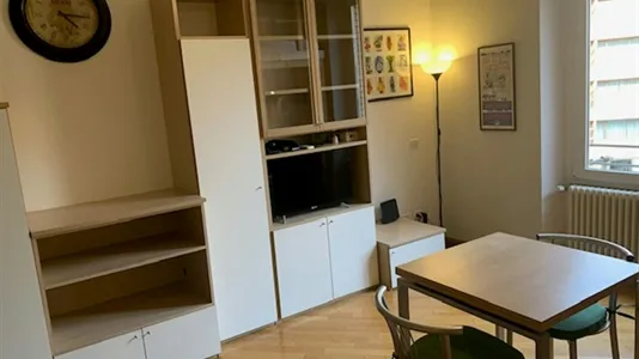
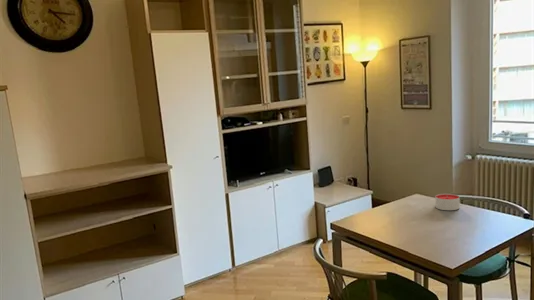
+ candle (447, 201)
